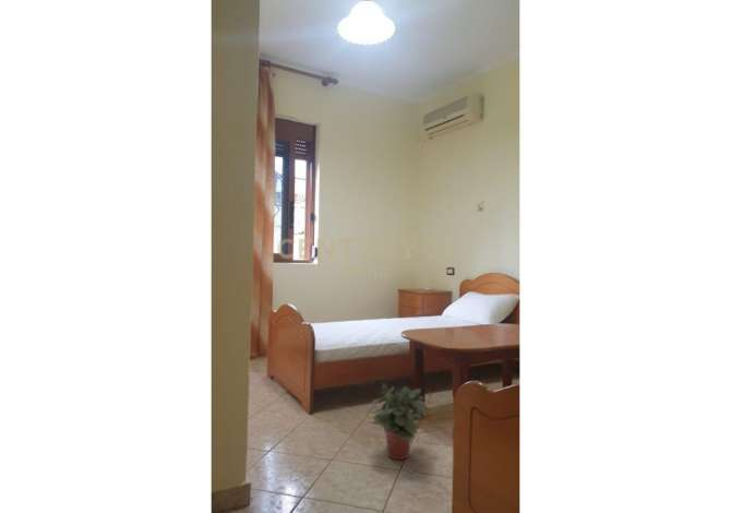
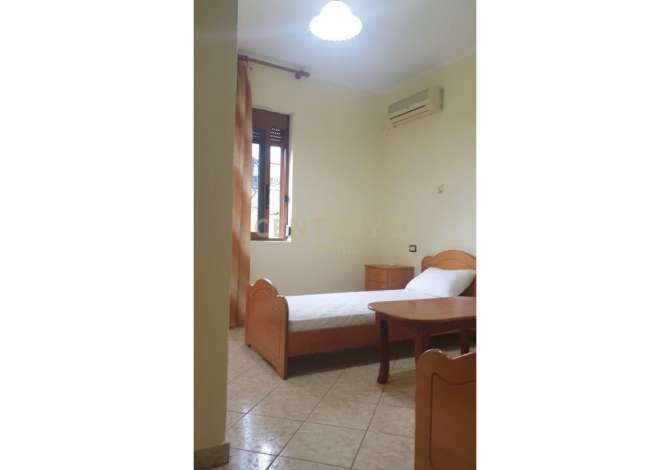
- potted plant (398, 419)
